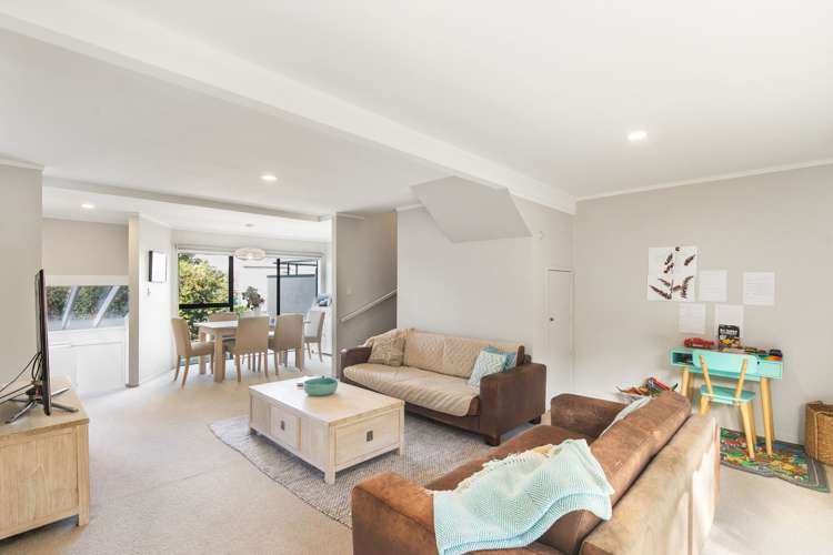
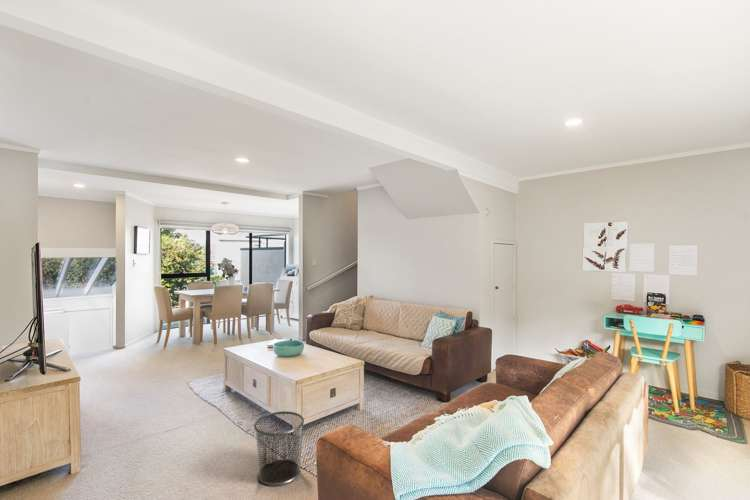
+ waste bin (279, 446)
